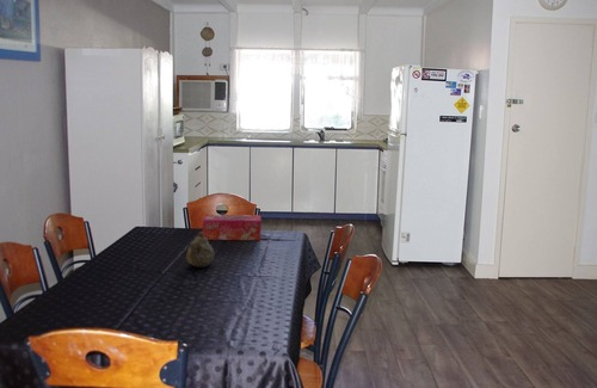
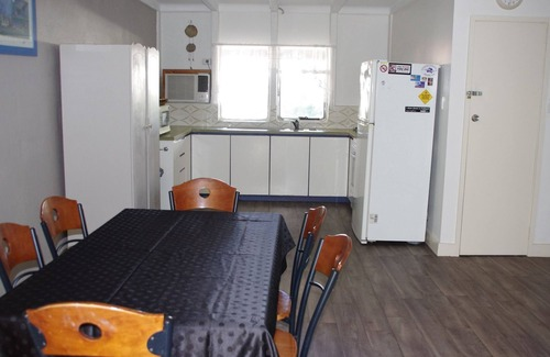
- tissue box (232, 227)
- teapot (199, 250)
